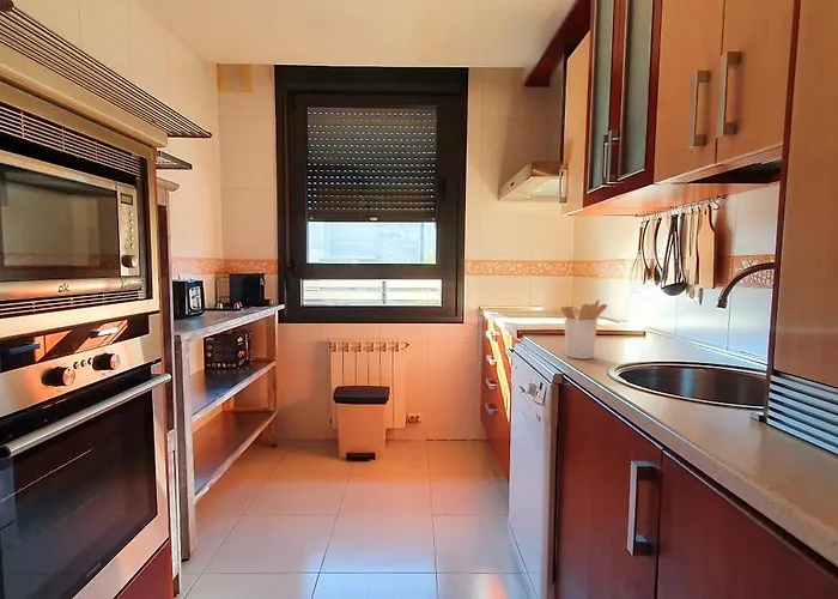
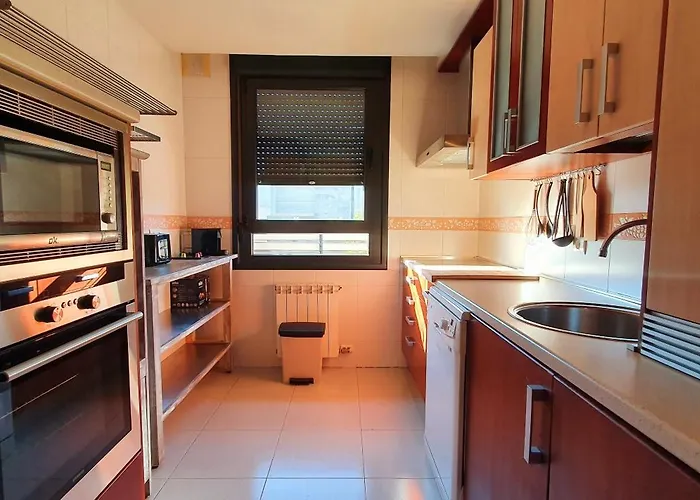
- utensil holder (584, 328)
